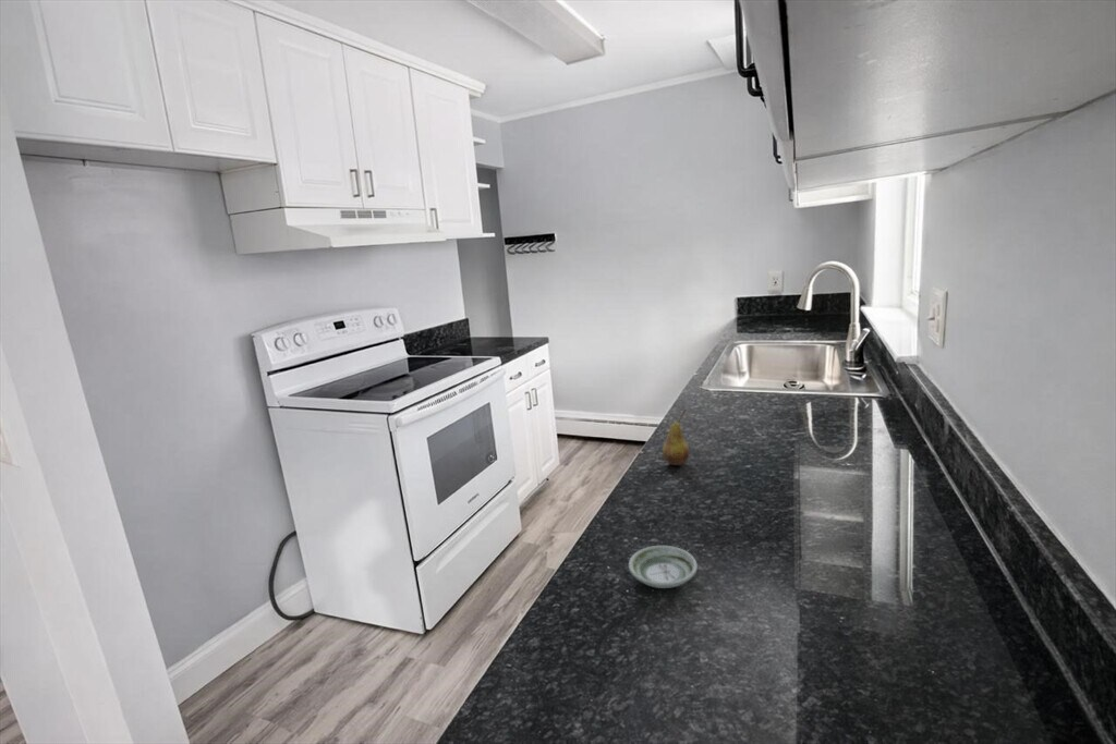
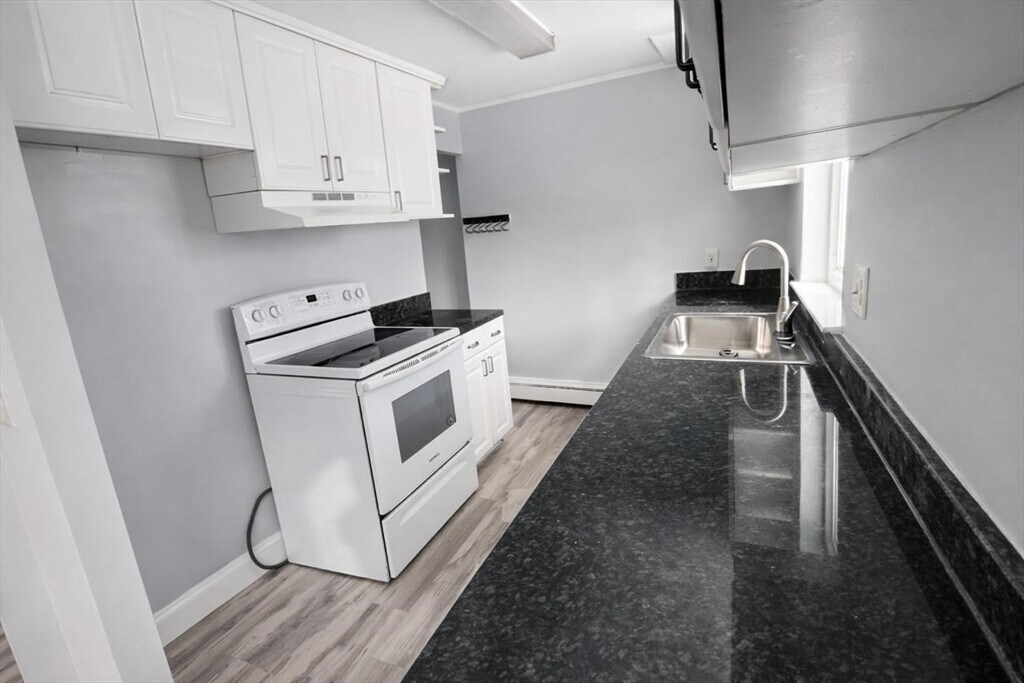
- fruit (675, 437)
- saucer (663, 570)
